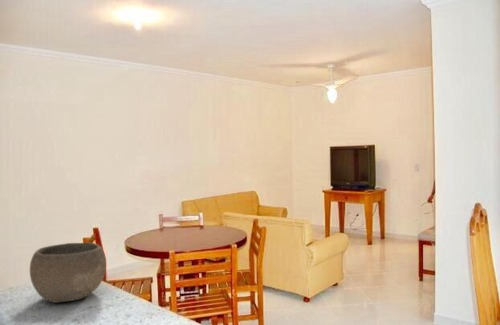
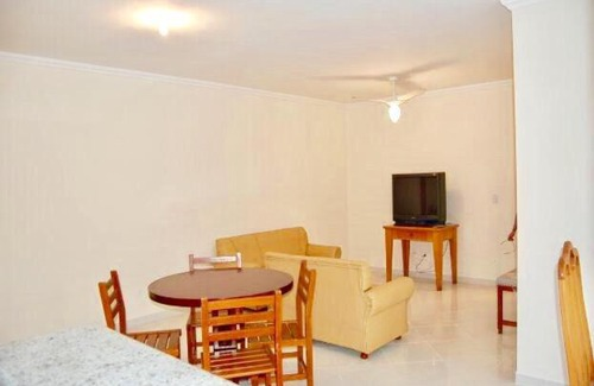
- bowl (69, 272)
